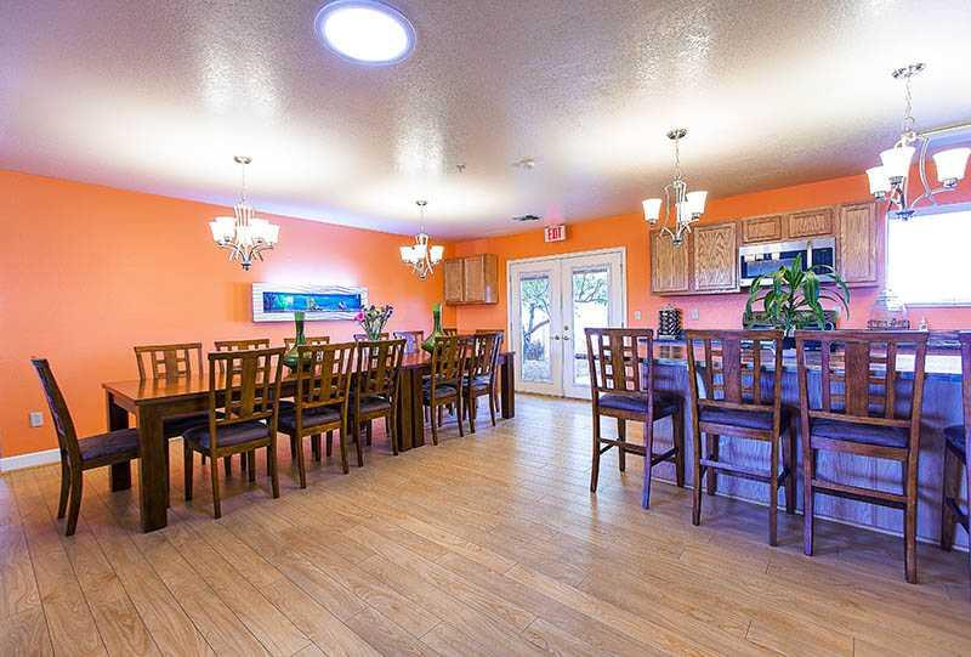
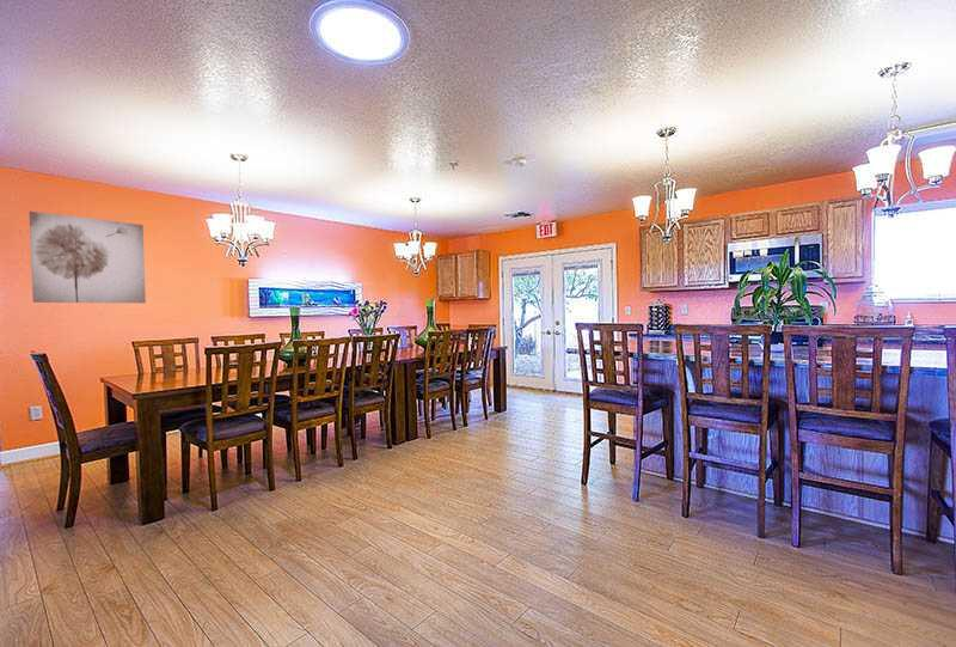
+ wall art (91, 261)
